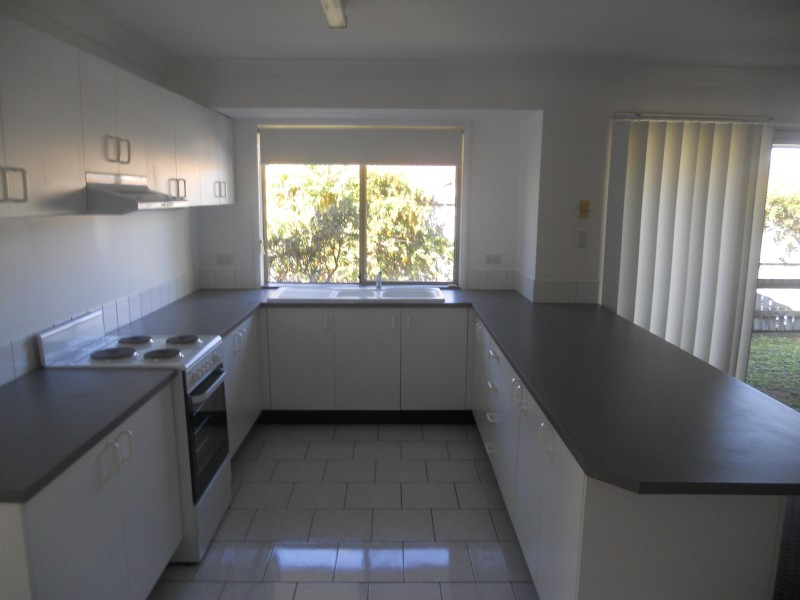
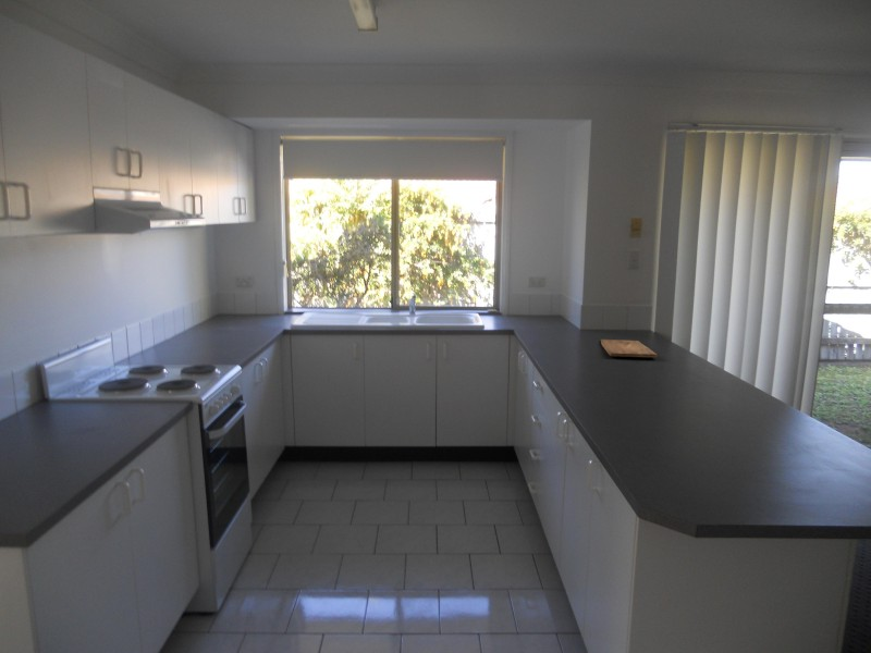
+ cutting board (625, 347)
